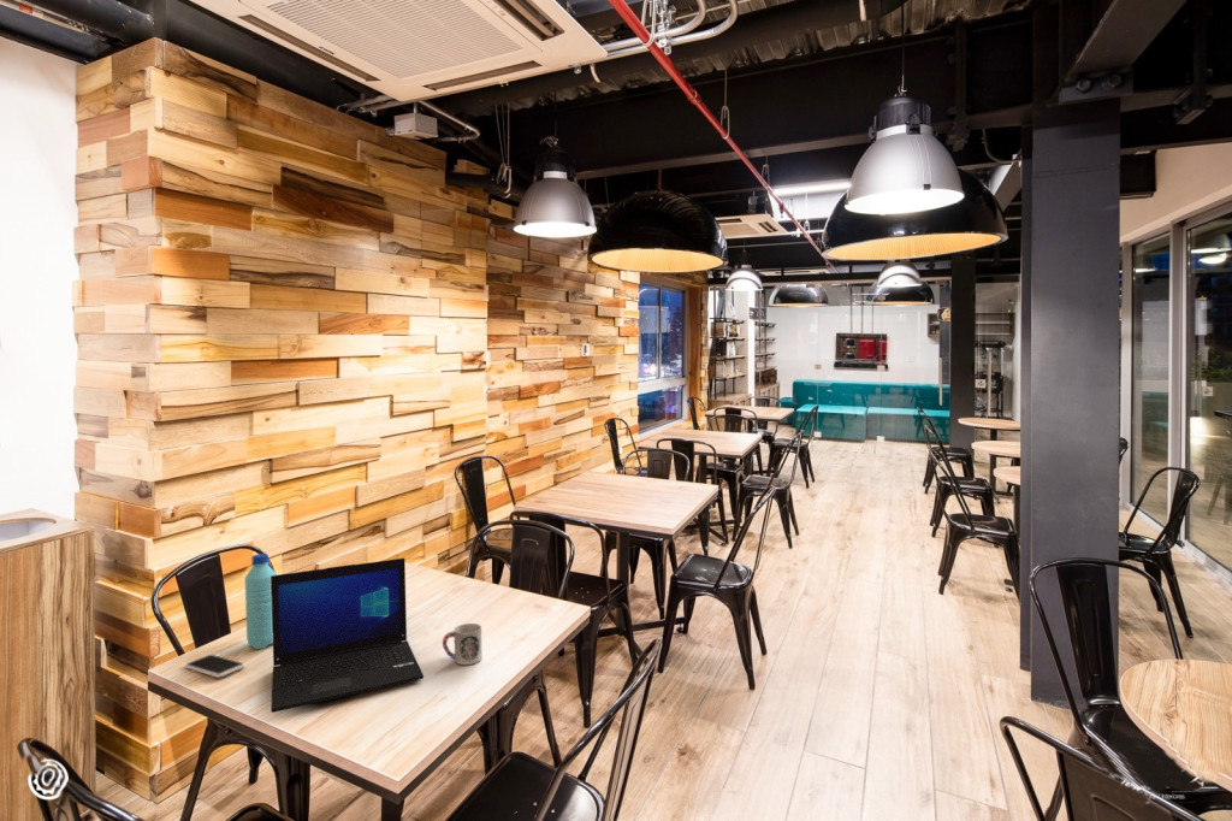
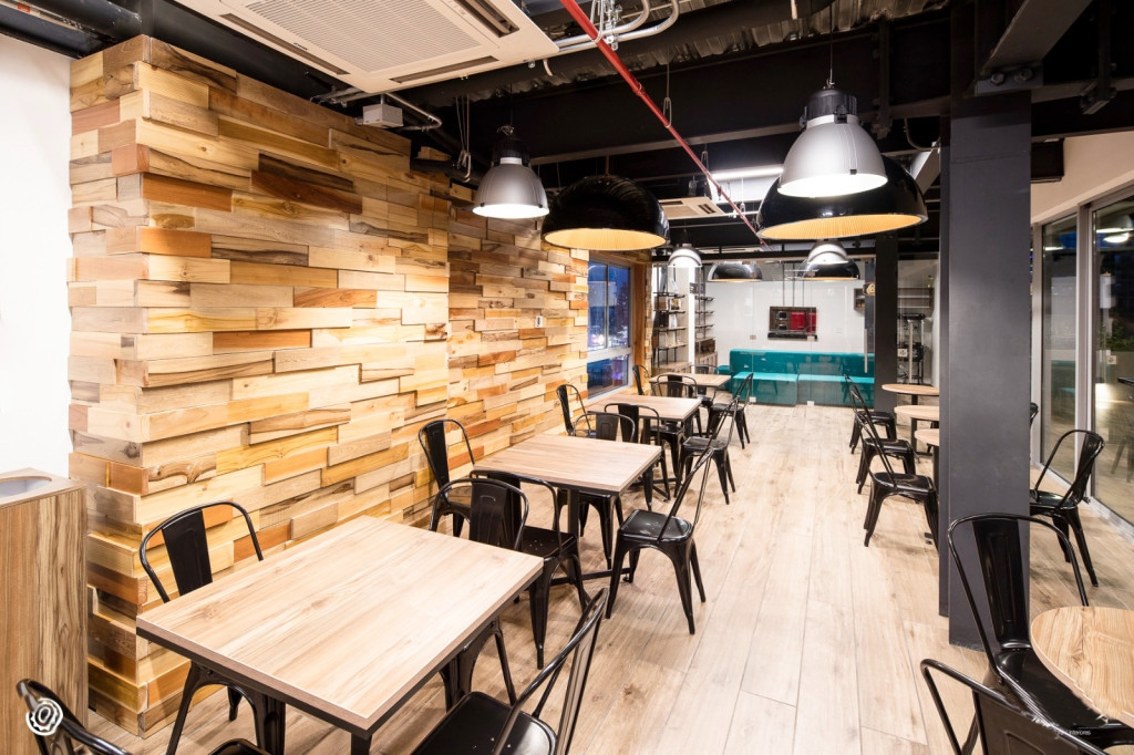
- laptop (345, 626)
- smartphone (214, 665)
- water bottle (261, 599)
- cup (462, 644)
